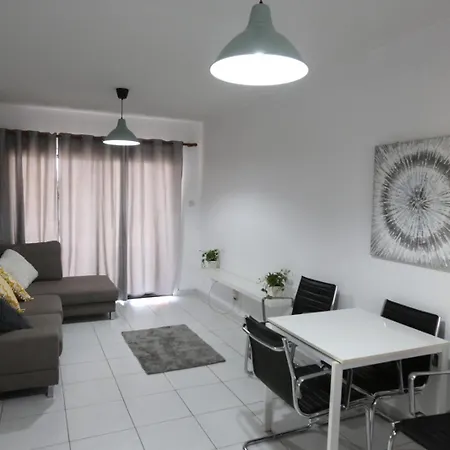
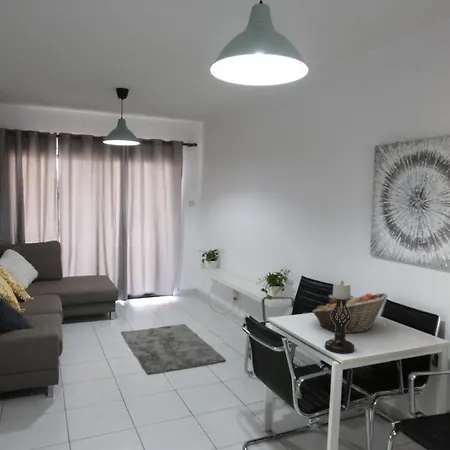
+ fruit basket (350, 309)
+ candle holder (340, 314)
